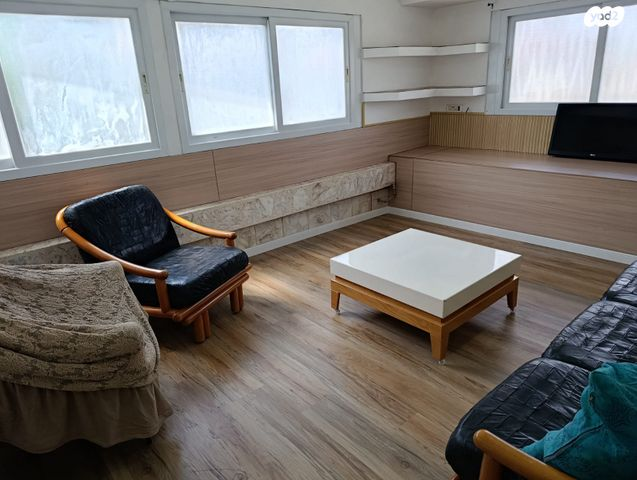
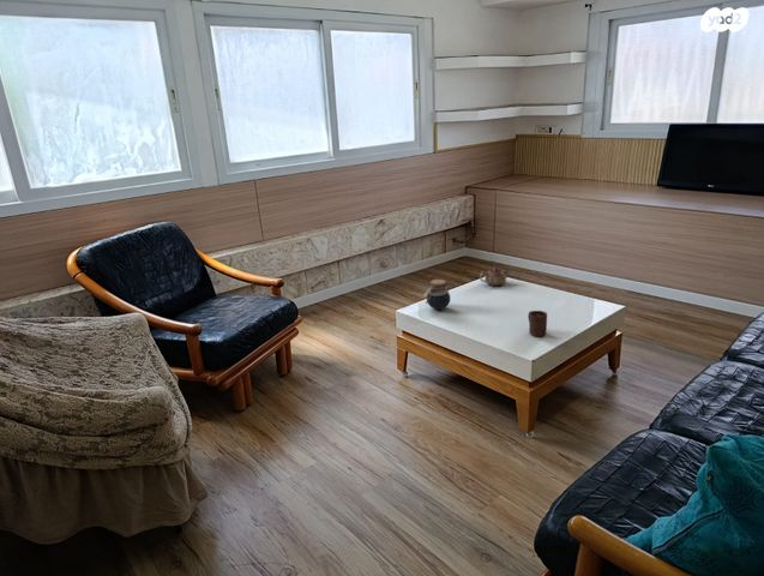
+ jar (437, 295)
+ teapot (494, 274)
+ cup (535, 323)
